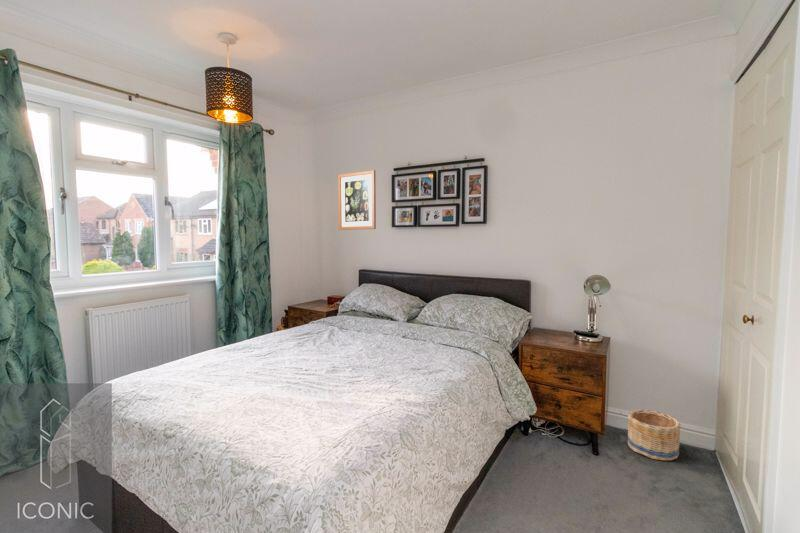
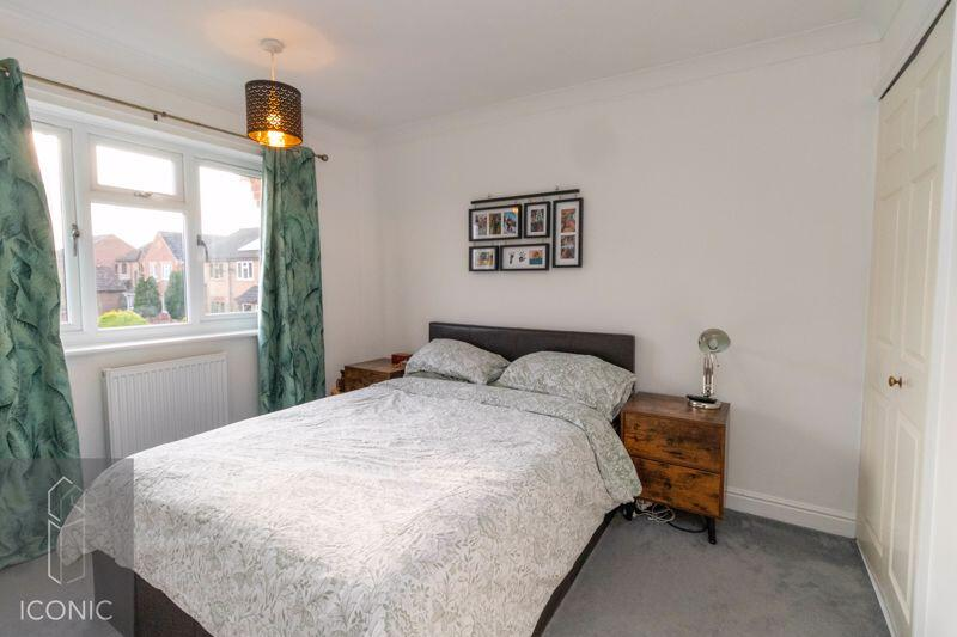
- basket (653, 433)
- wall art (356, 201)
